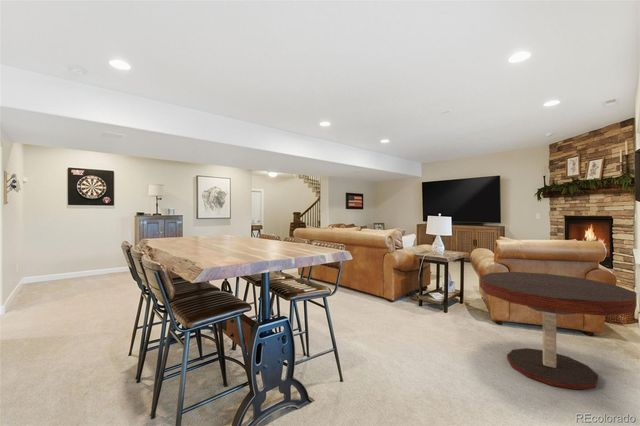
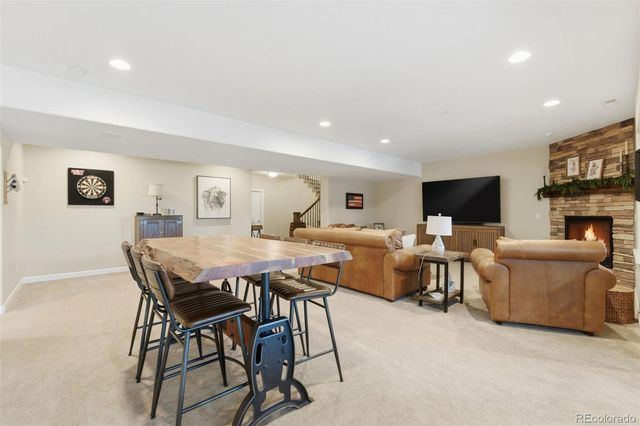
- coffee table (549, 325)
